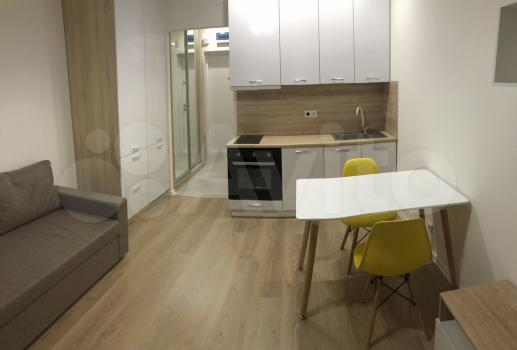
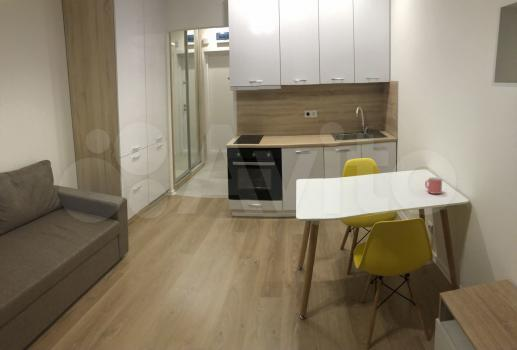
+ mug (432, 185)
